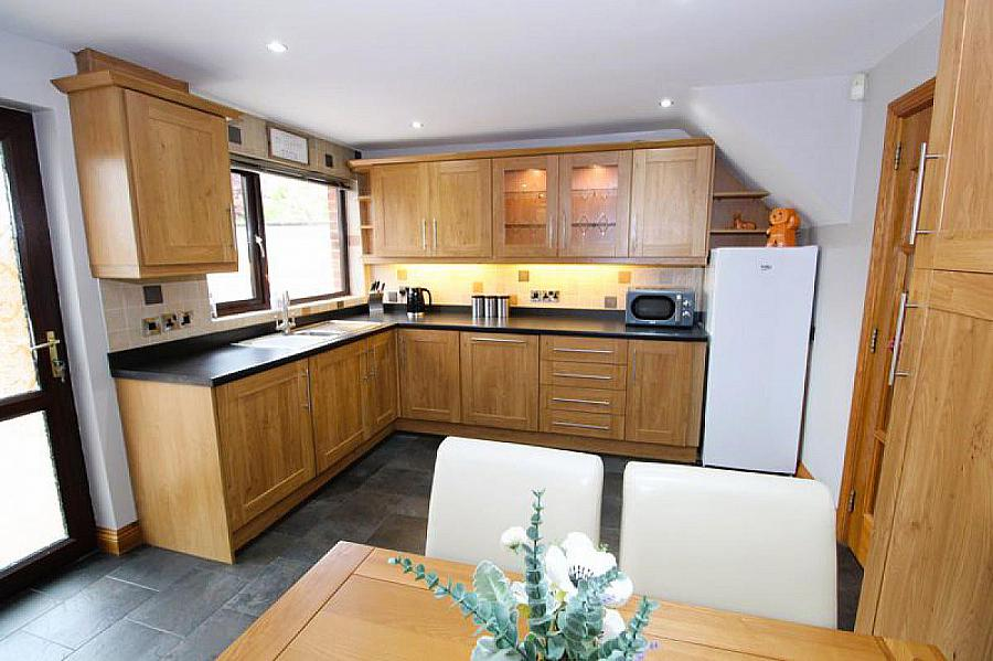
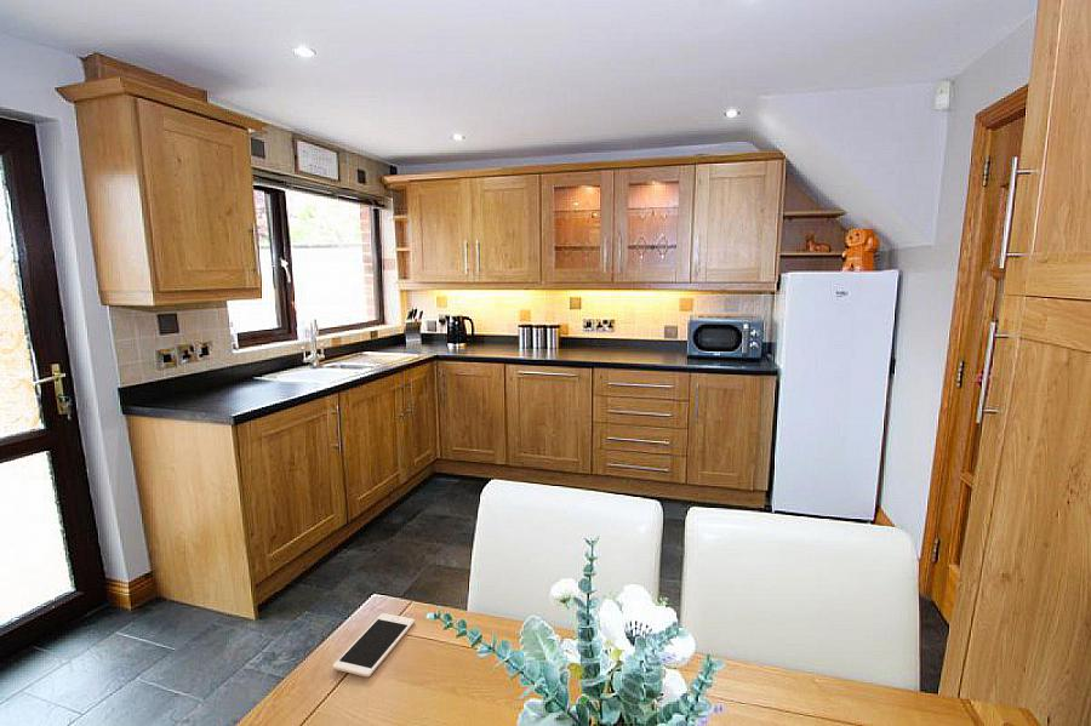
+ cell phone (376, 642)
